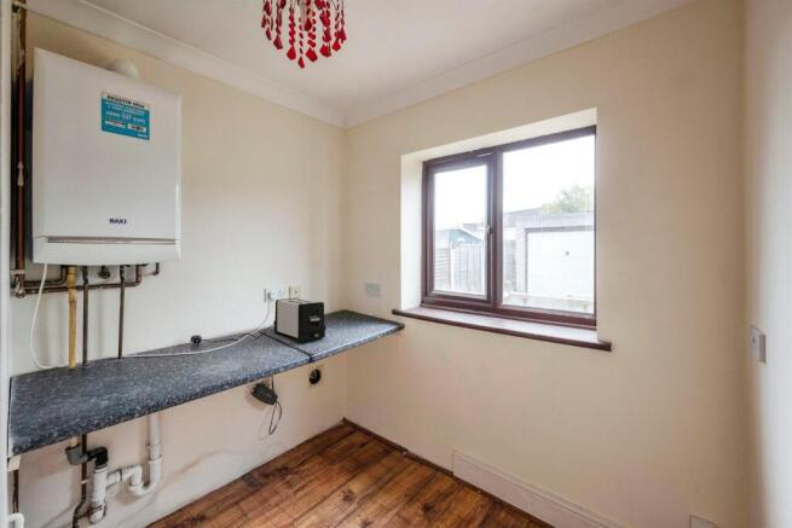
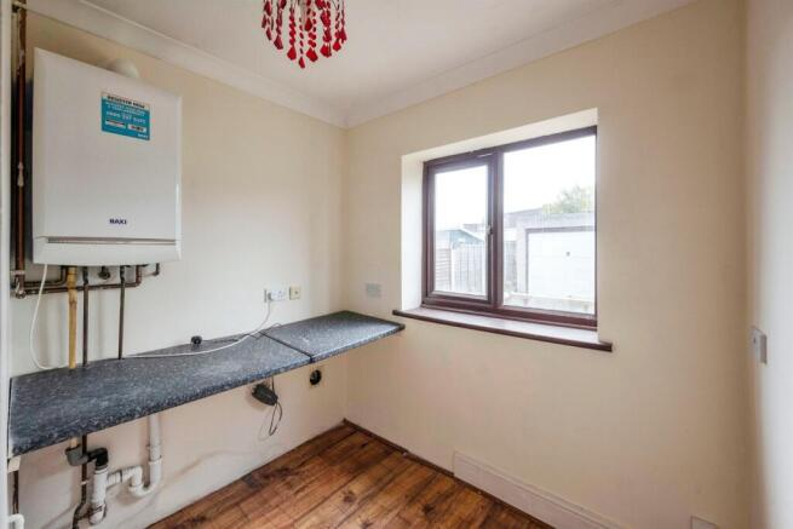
- toaster (299, 318)
